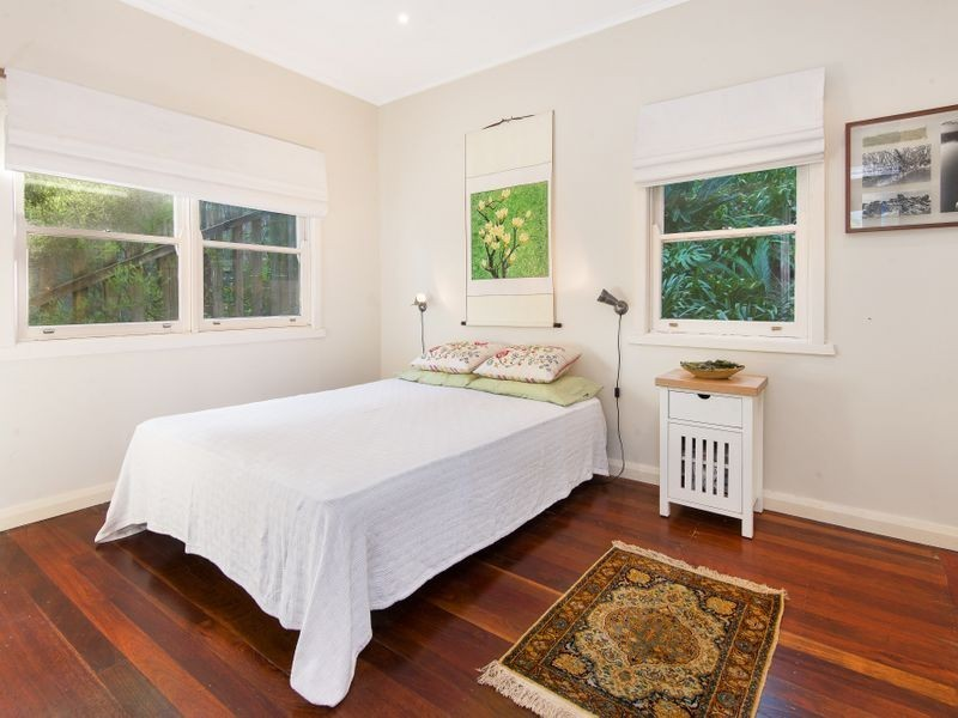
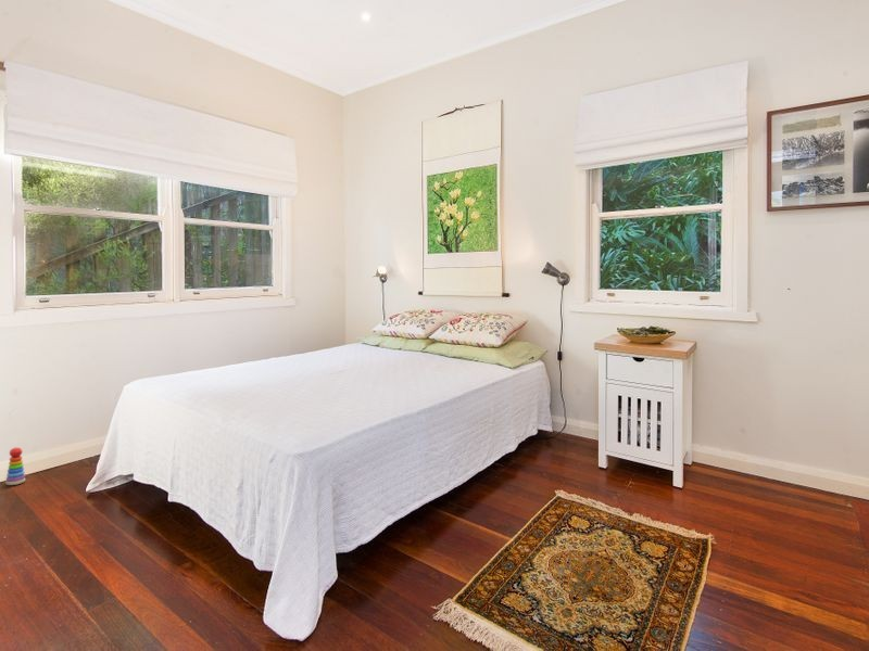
+ stacking toy (15, 464)
